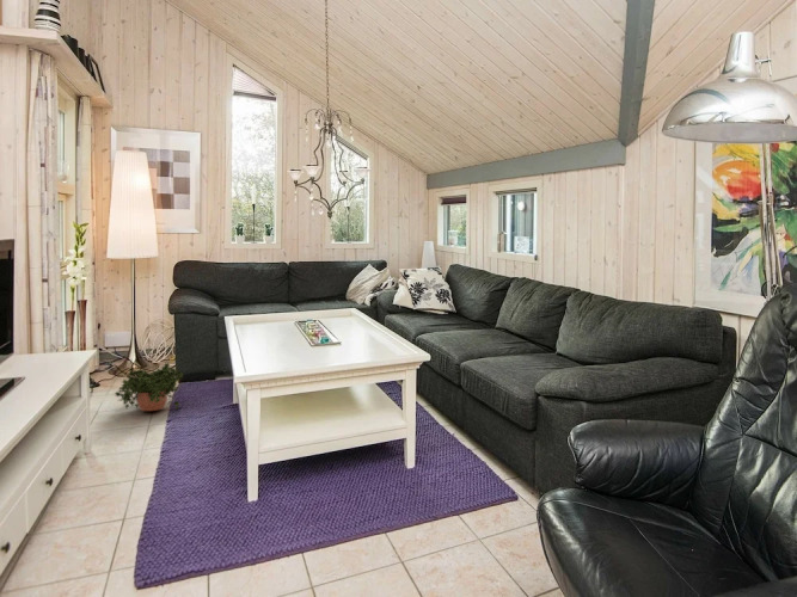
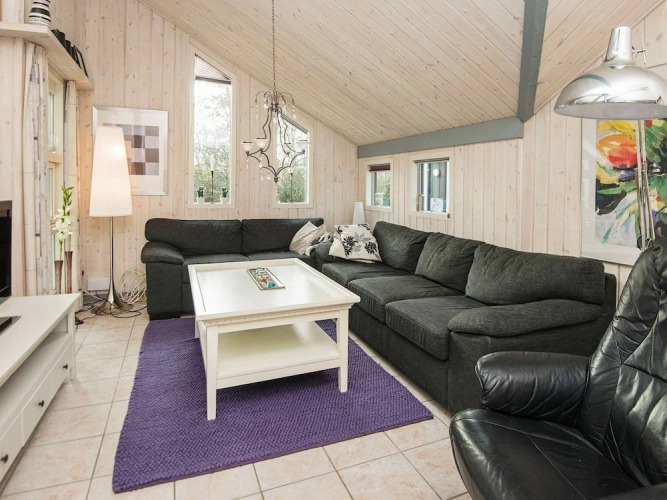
- potted plant (149, 388)
